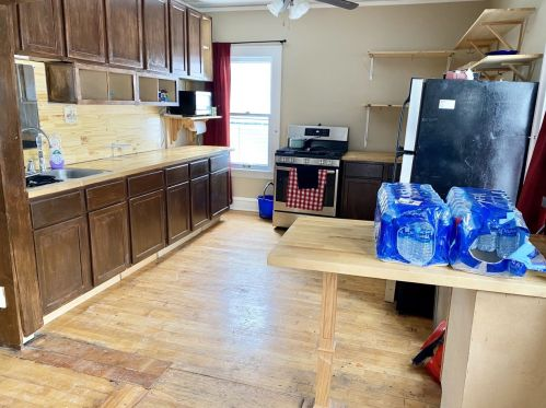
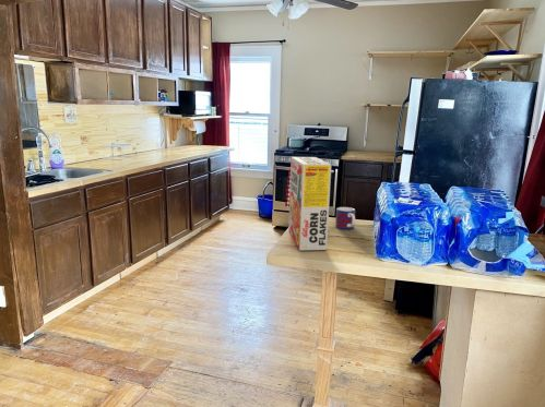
+ mug (347, 218)
+ cereal box (308, 201)
